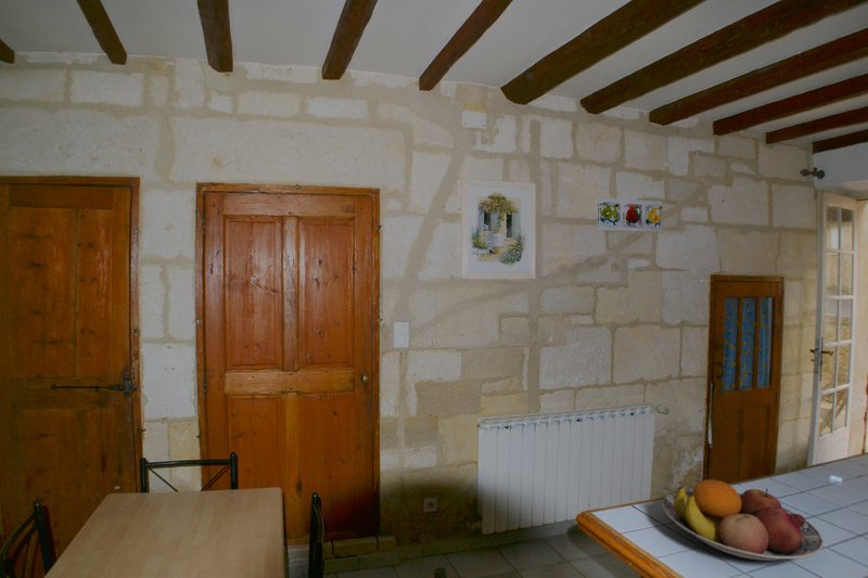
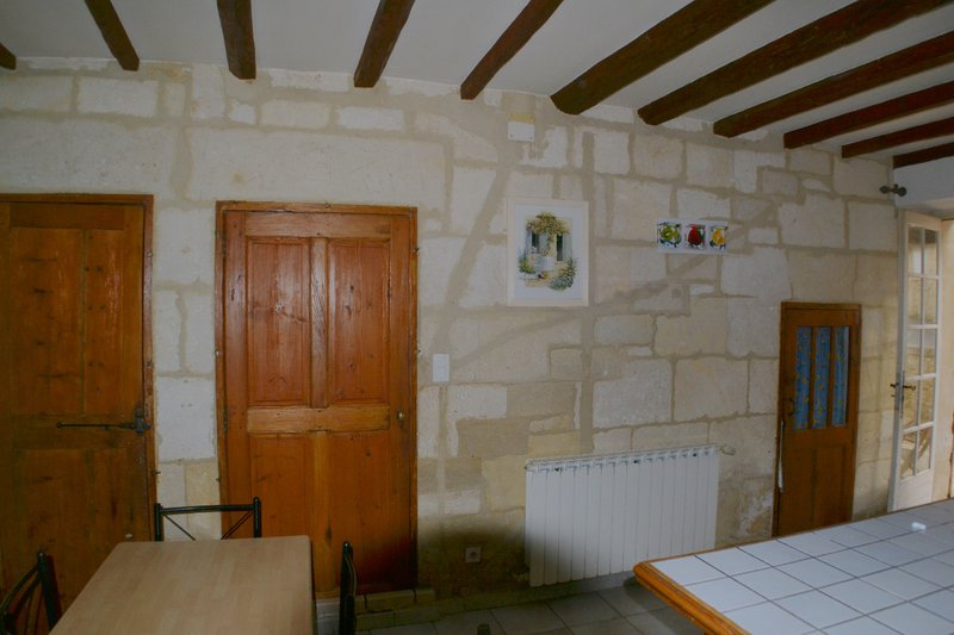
- fruit bowl (737, 512)
